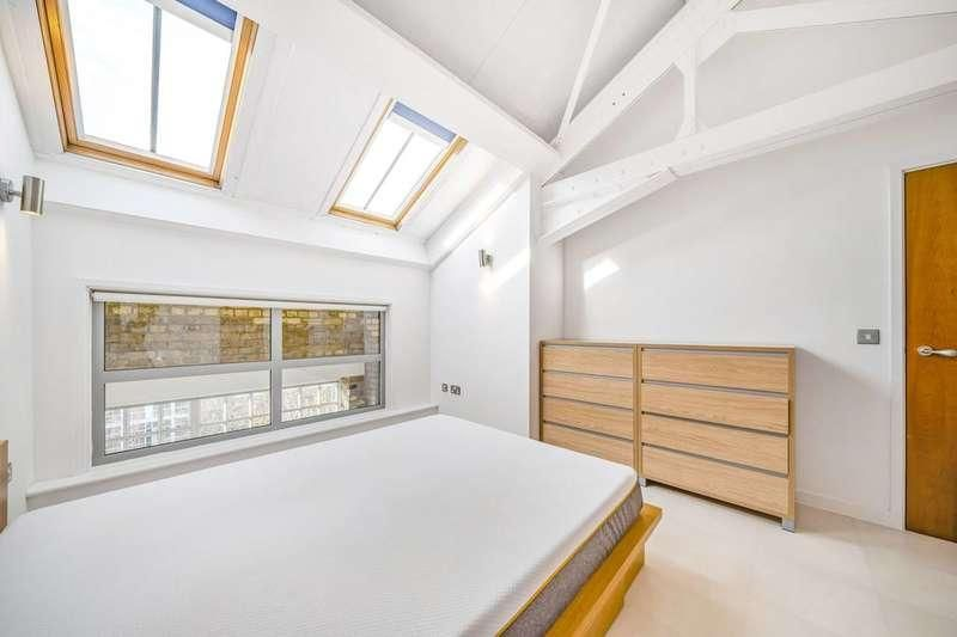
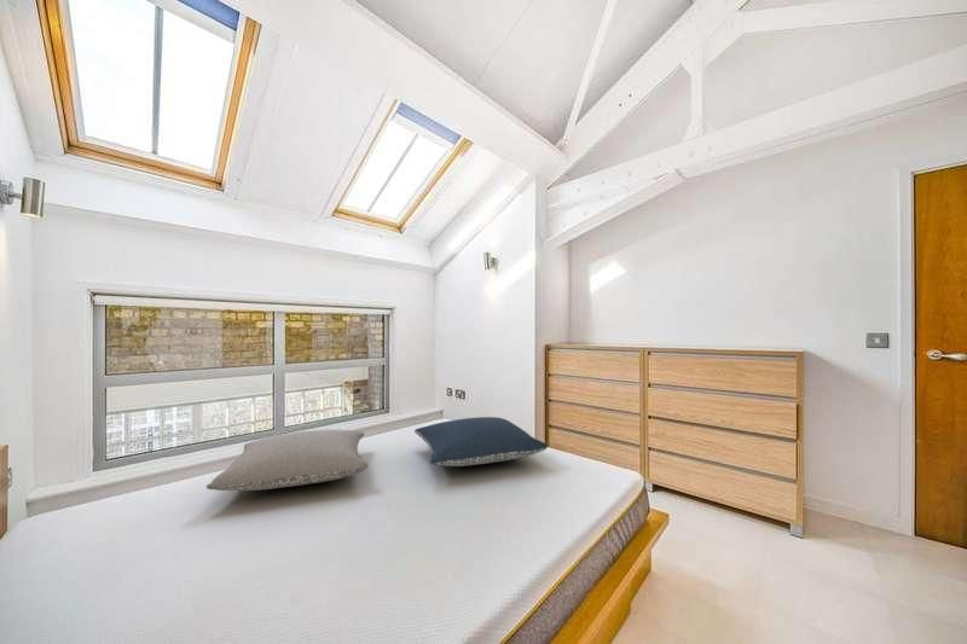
+ pillow (475, 437)
+ pillow (300, 454)
